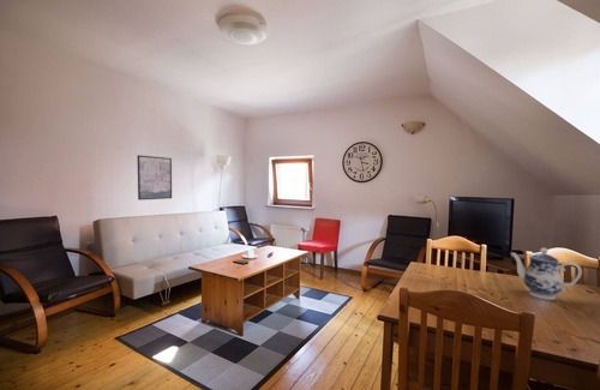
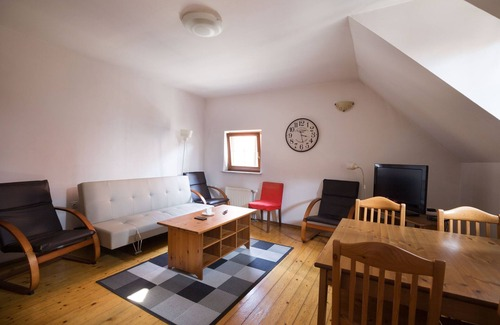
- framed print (155, 178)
- teapot (542, 271)
